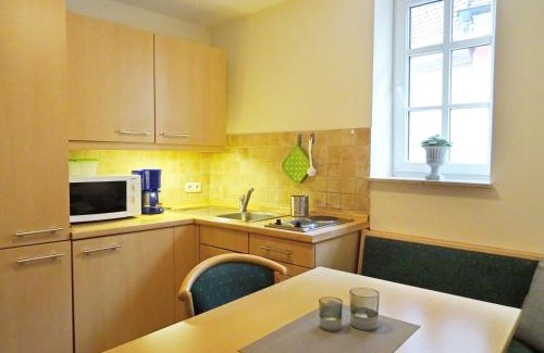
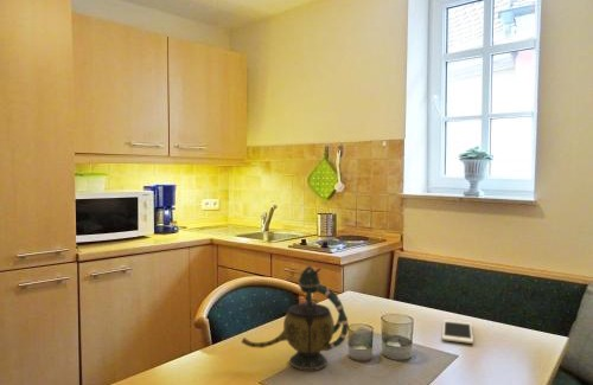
+ teapot (293, 313)
+ cell phone (457, 331)
